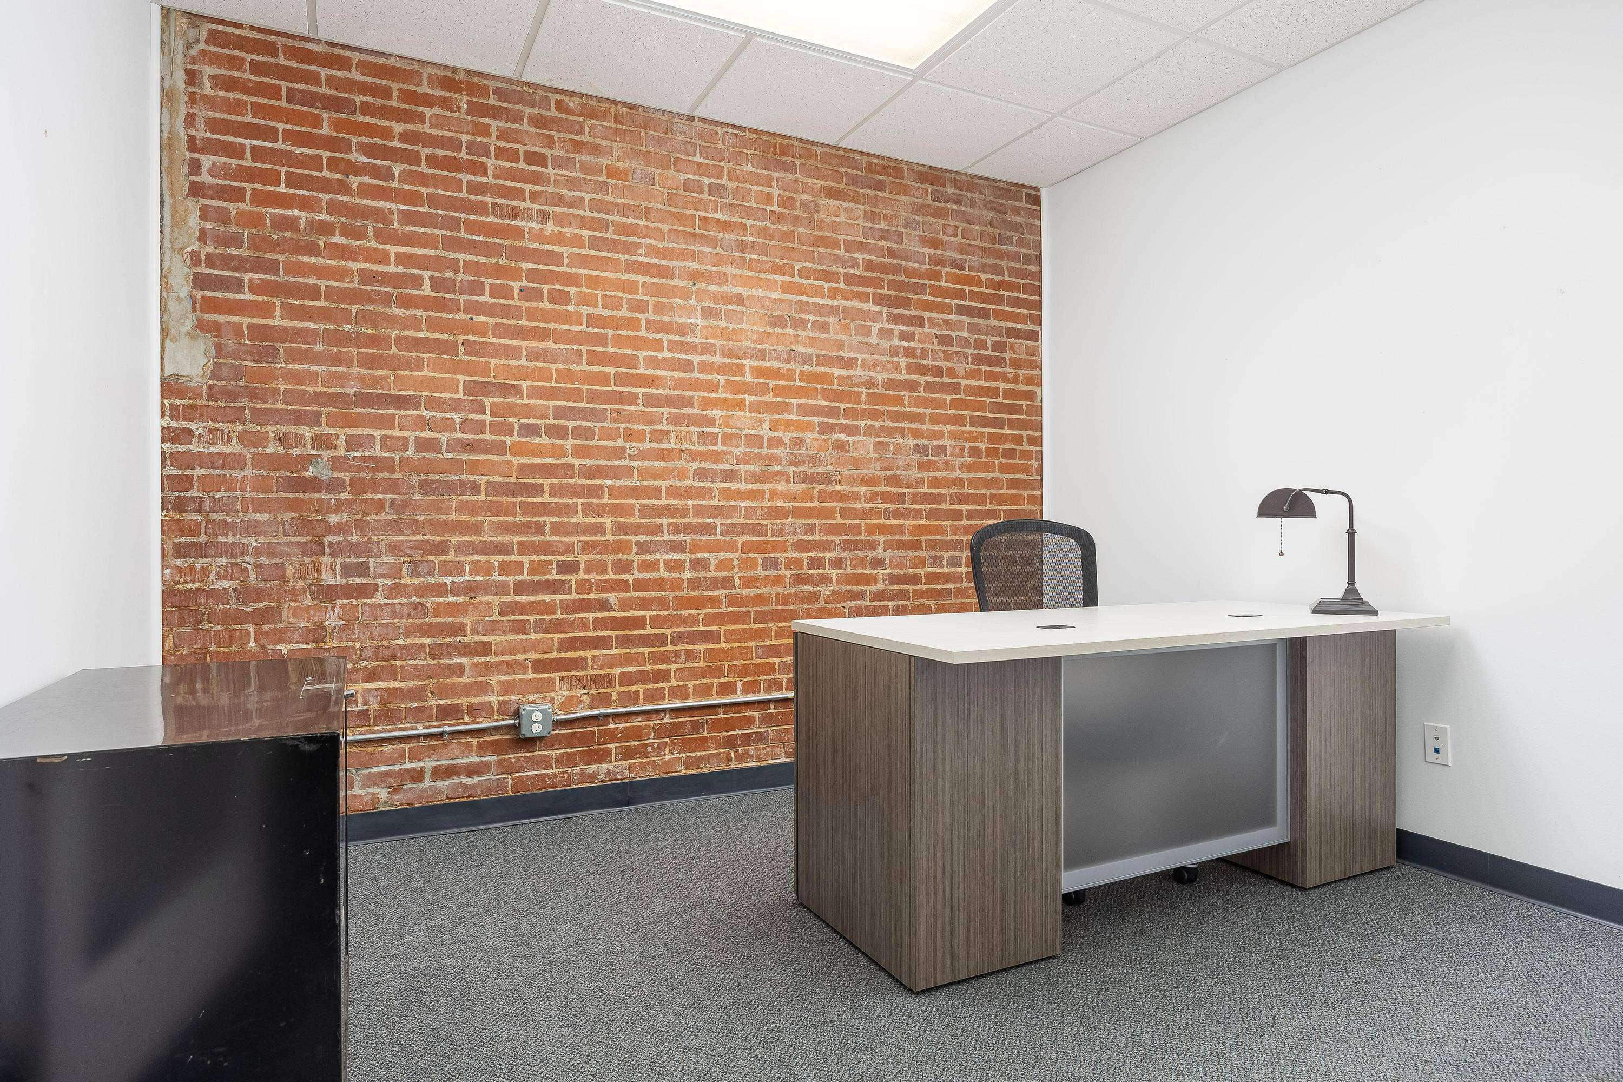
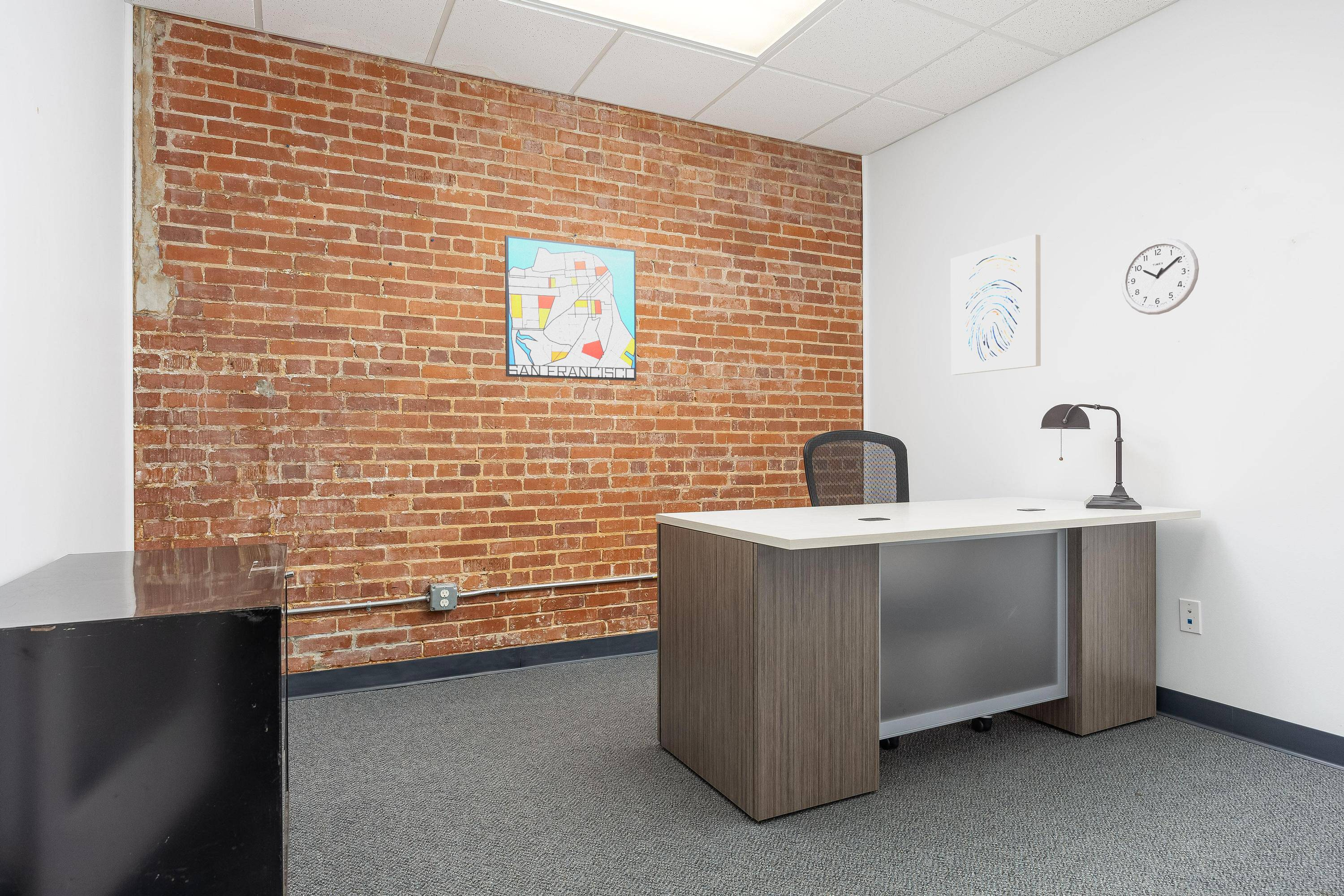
+ wall clock (1157, 276)
+ wall art (573, 311)
+ wall art (993, 309)
